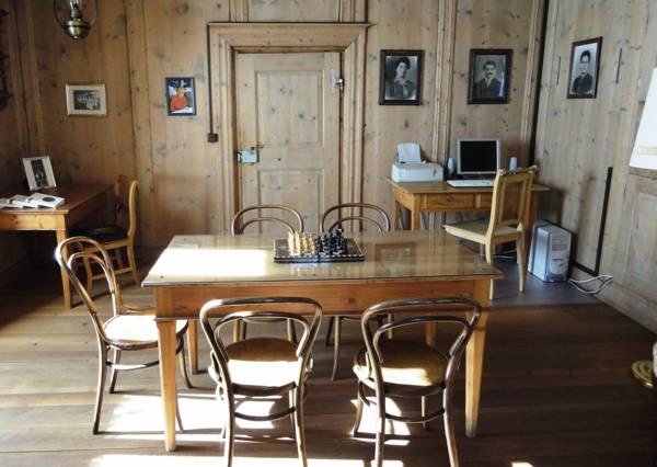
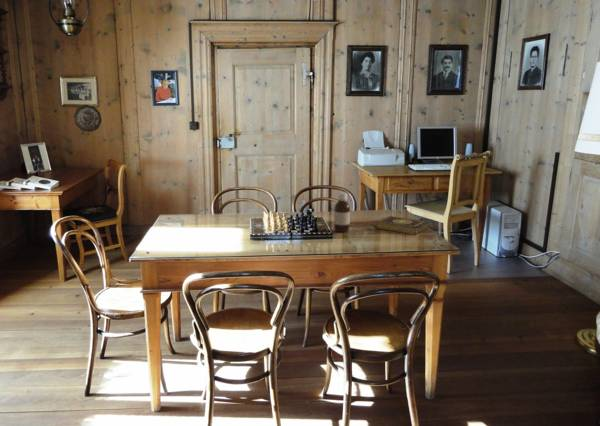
+ book (402, 224)
+ bottle (342, 212)
+ decorative plate (88, 118)
